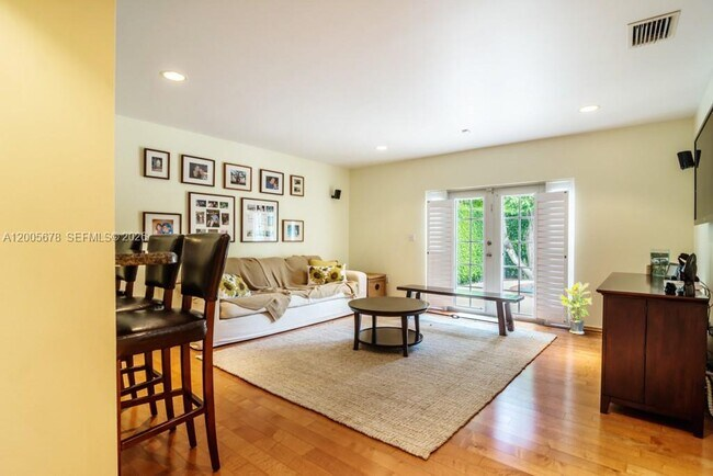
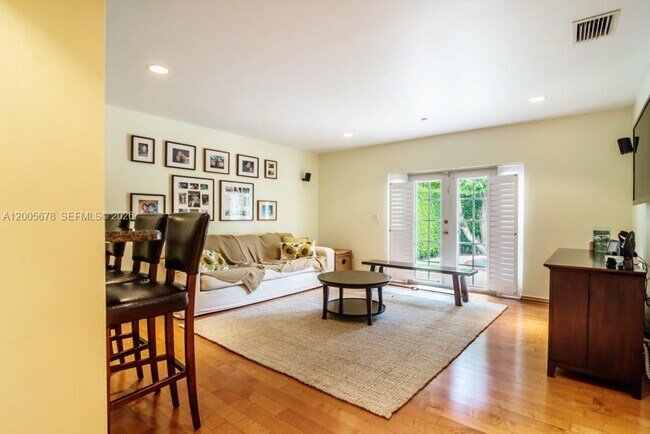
- potted plant (575, 306)
